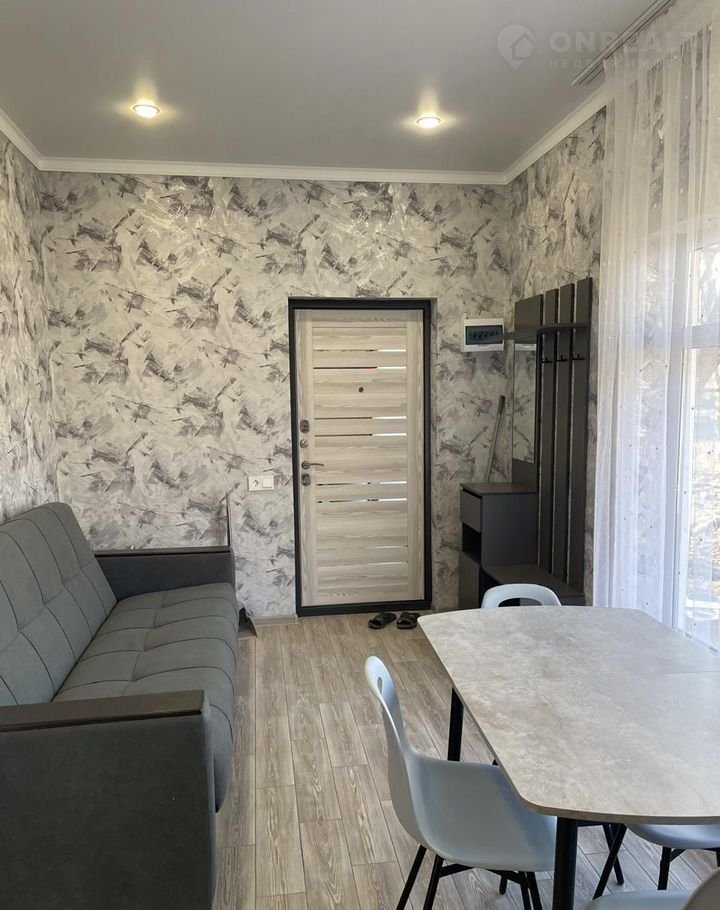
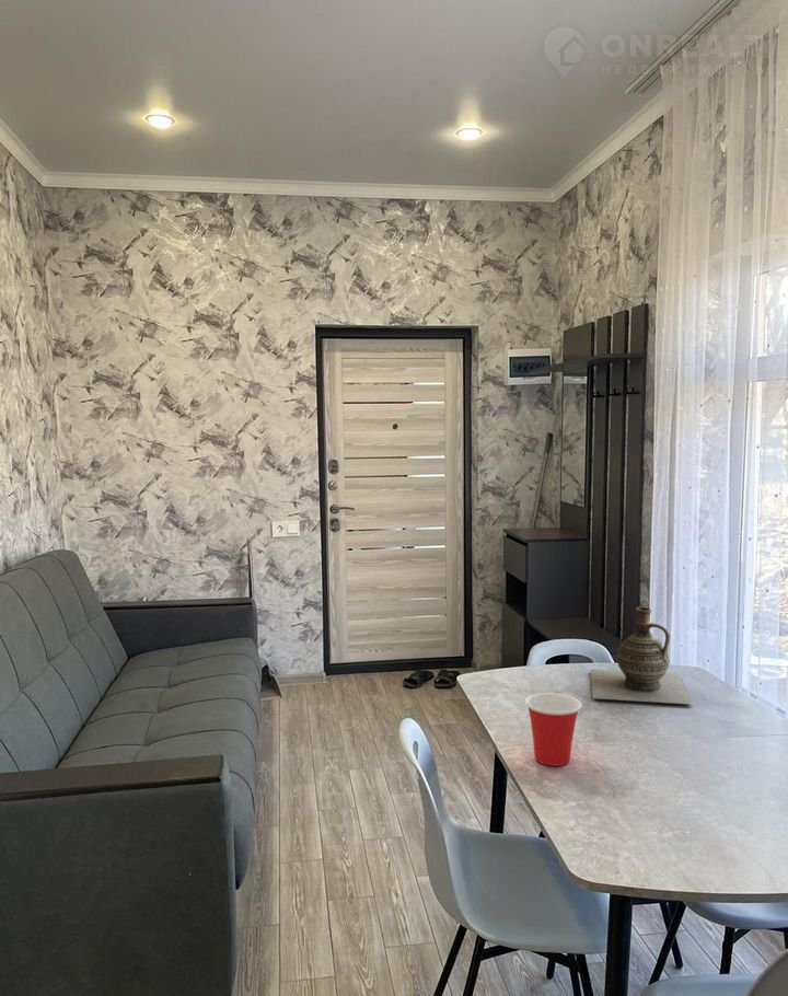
+ ceramic jug (638, 648)
+ cup (552, 730)
